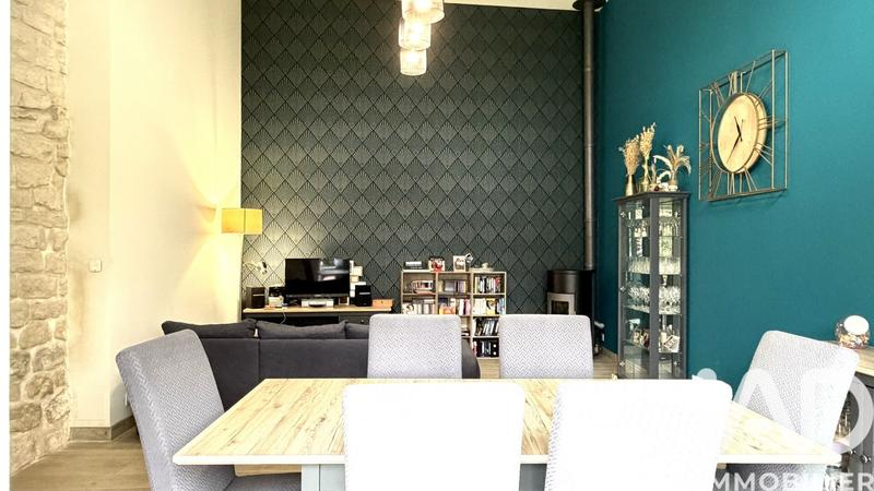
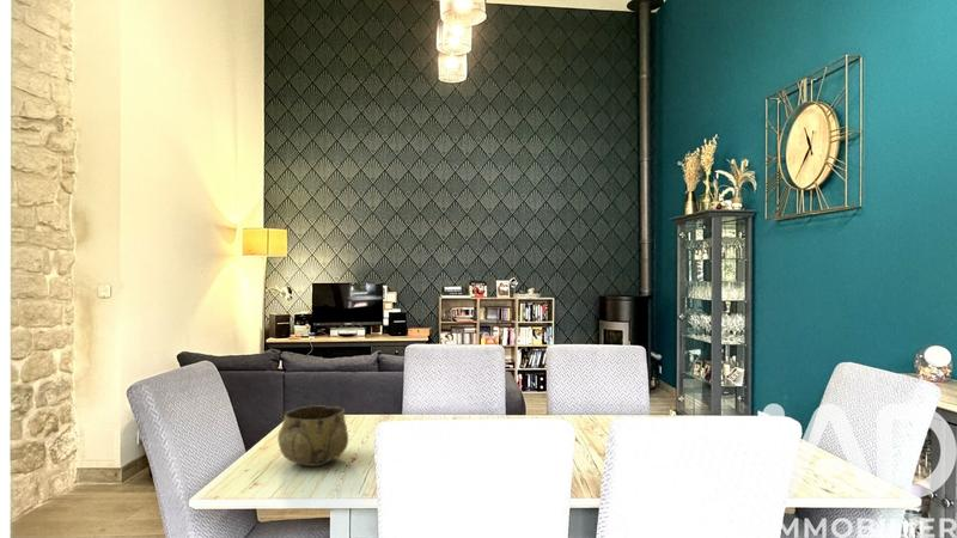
+ decorative bowl (313, 436)
